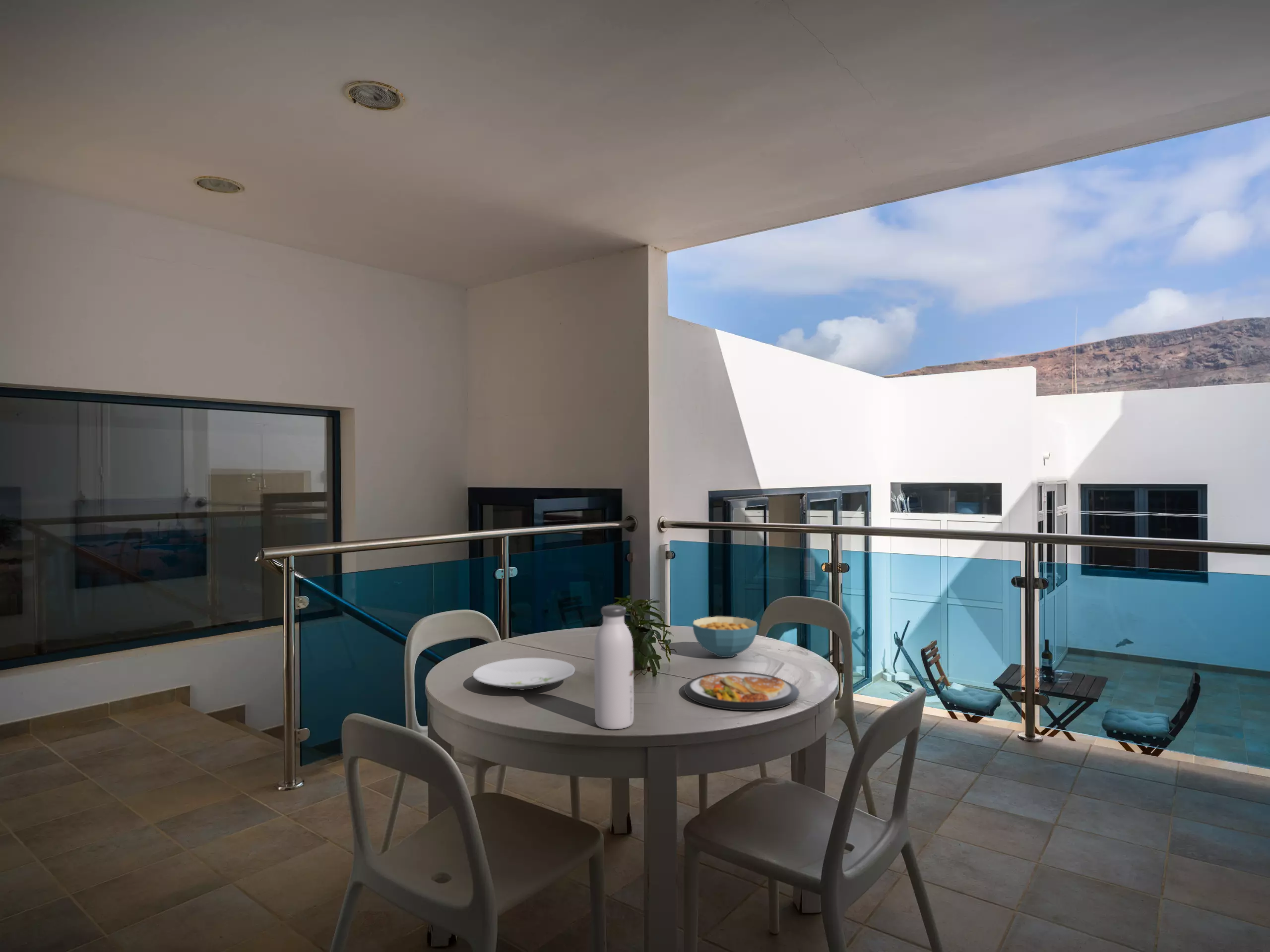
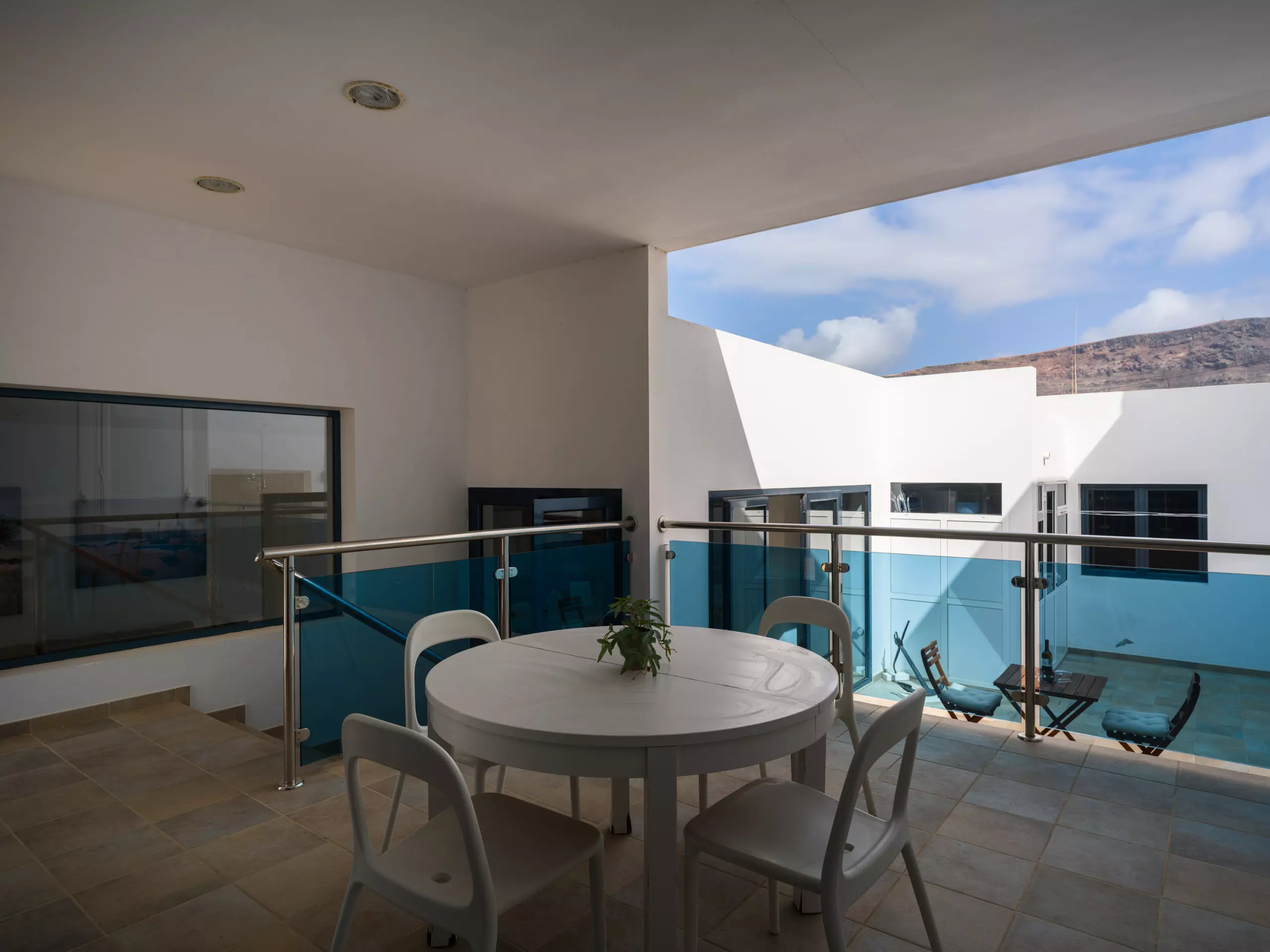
- plate (524, 677)
- cereal bowl (725, 639)
- dish (741, 687)
- water bottle (614, 664)
